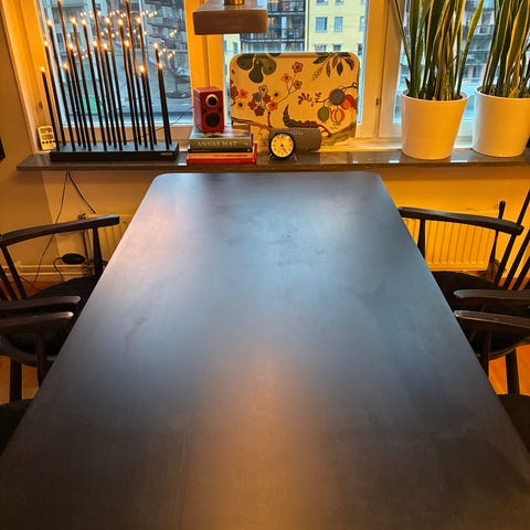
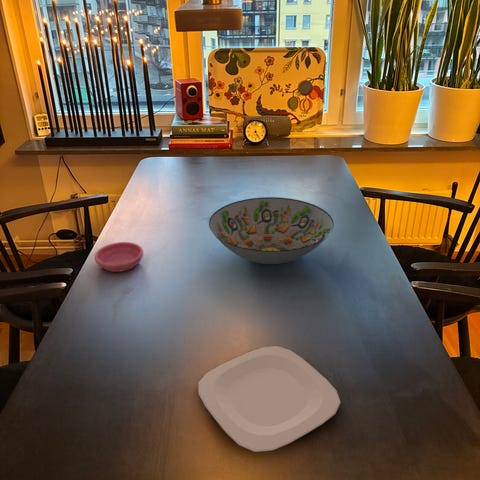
+ decorative bowl (270, 238)
+ plate (267, 394)
+ saucer (119, 257)
